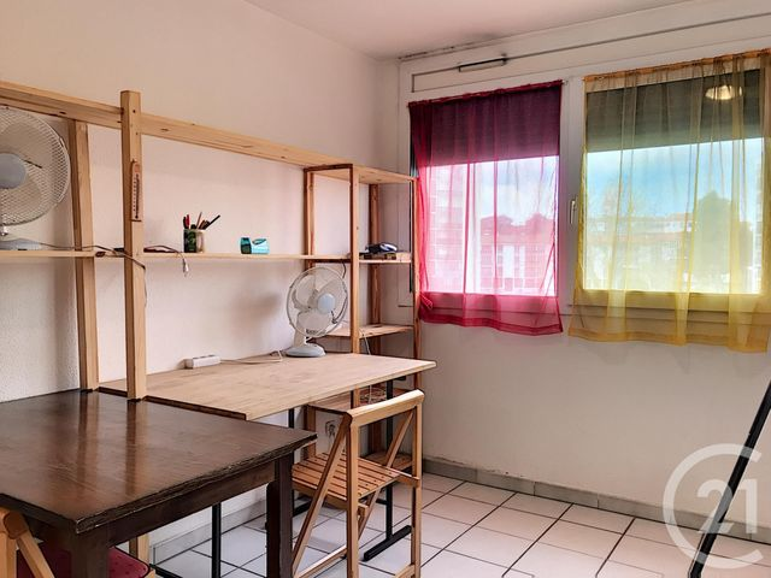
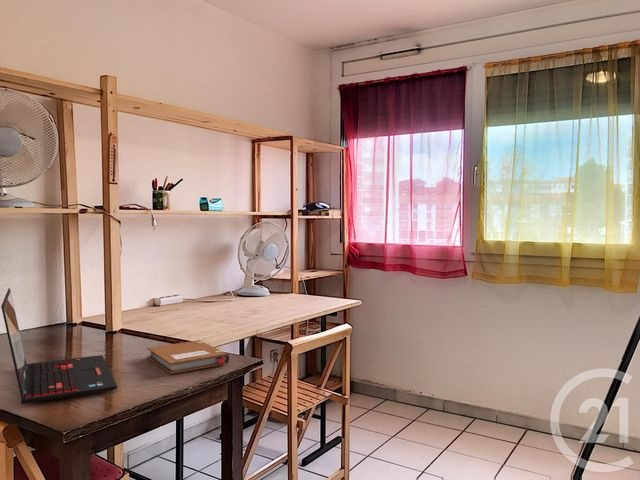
+ notebook (188, 355)
+ laptop (65, 359)
